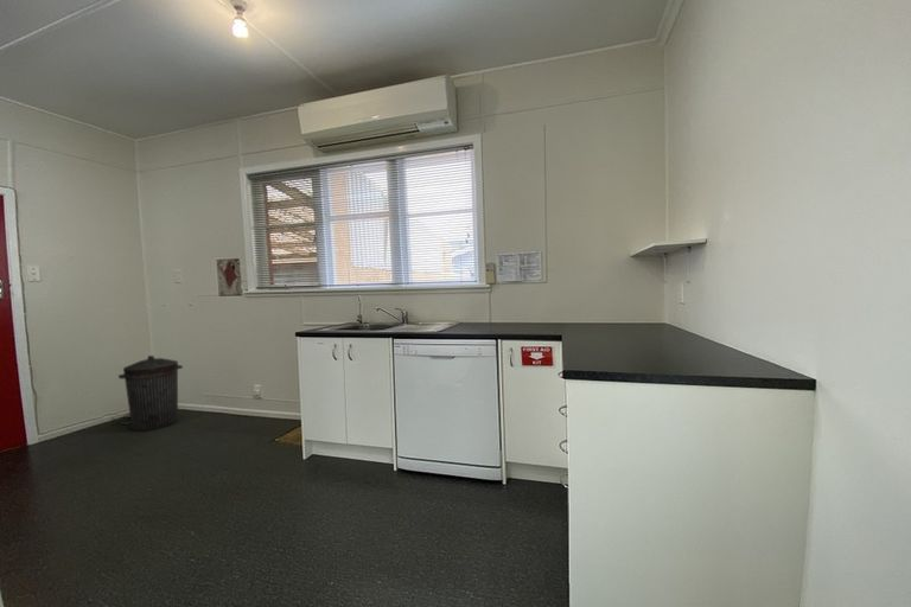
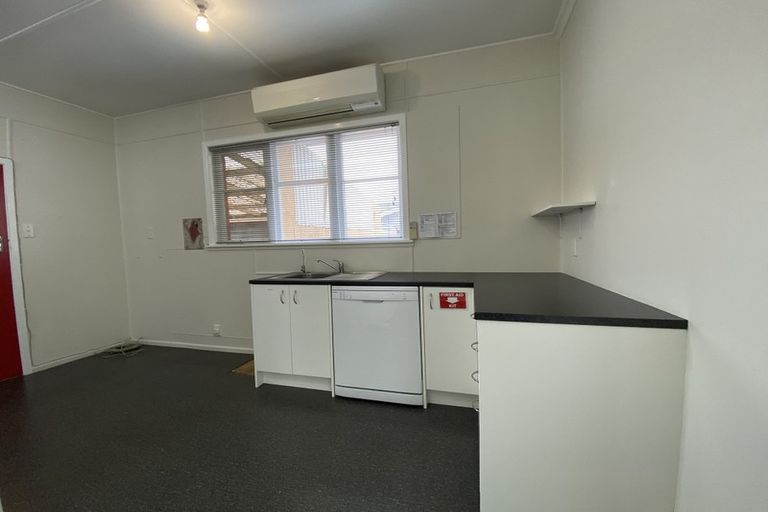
- trash can (153, 390)
